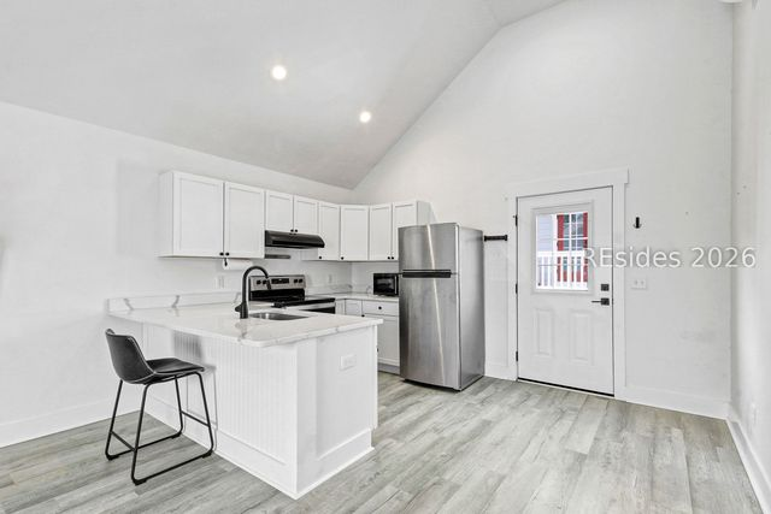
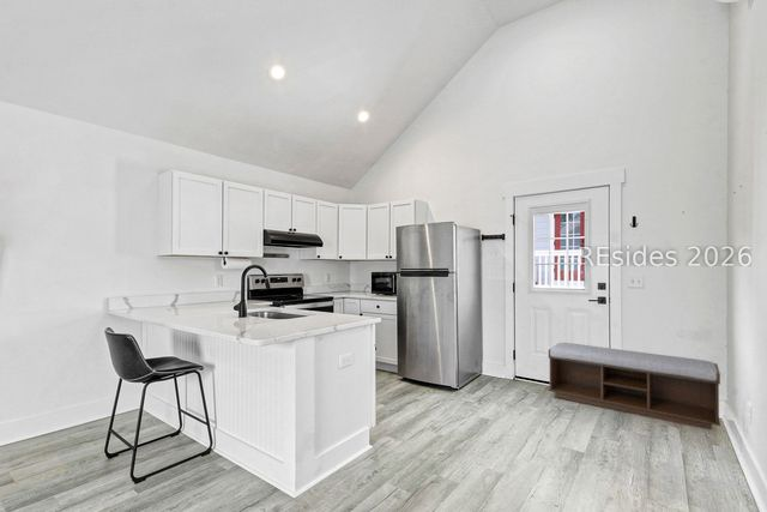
+ bench (626, 379)
